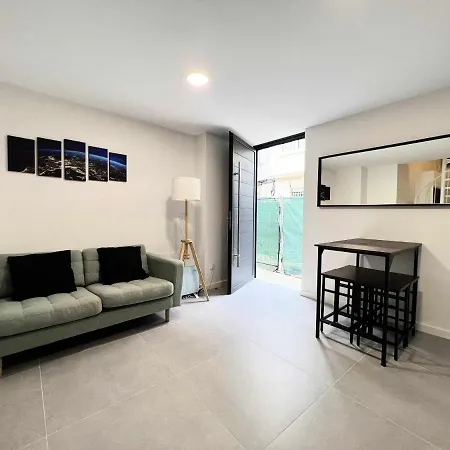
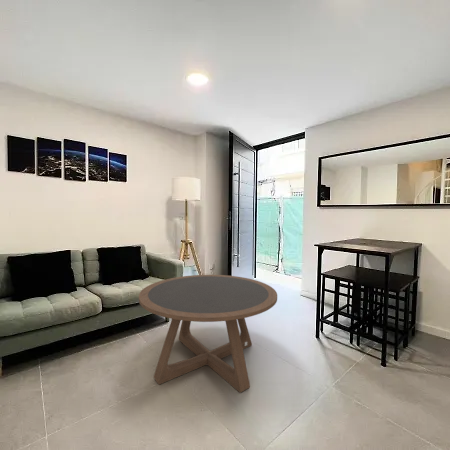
+ coffee table (208, 321)
